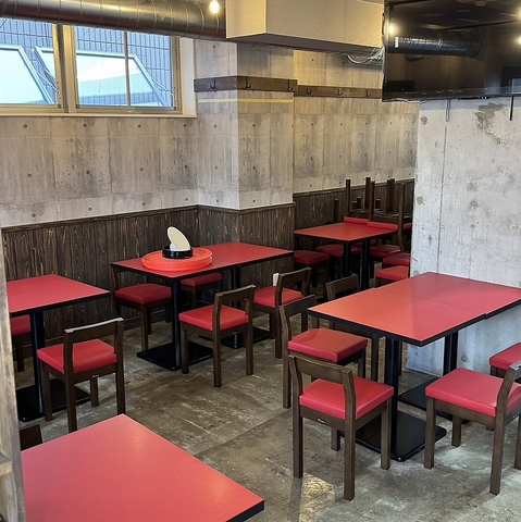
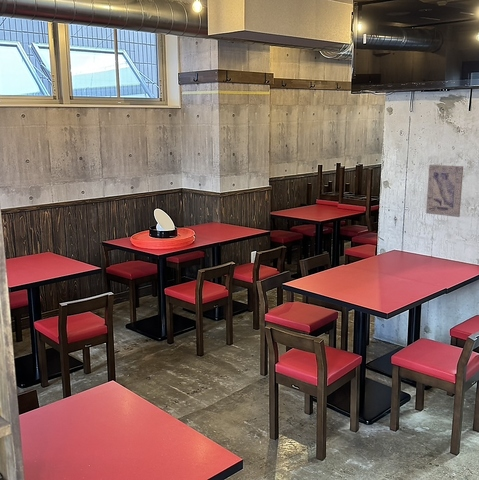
+ wall art (444, 190)
